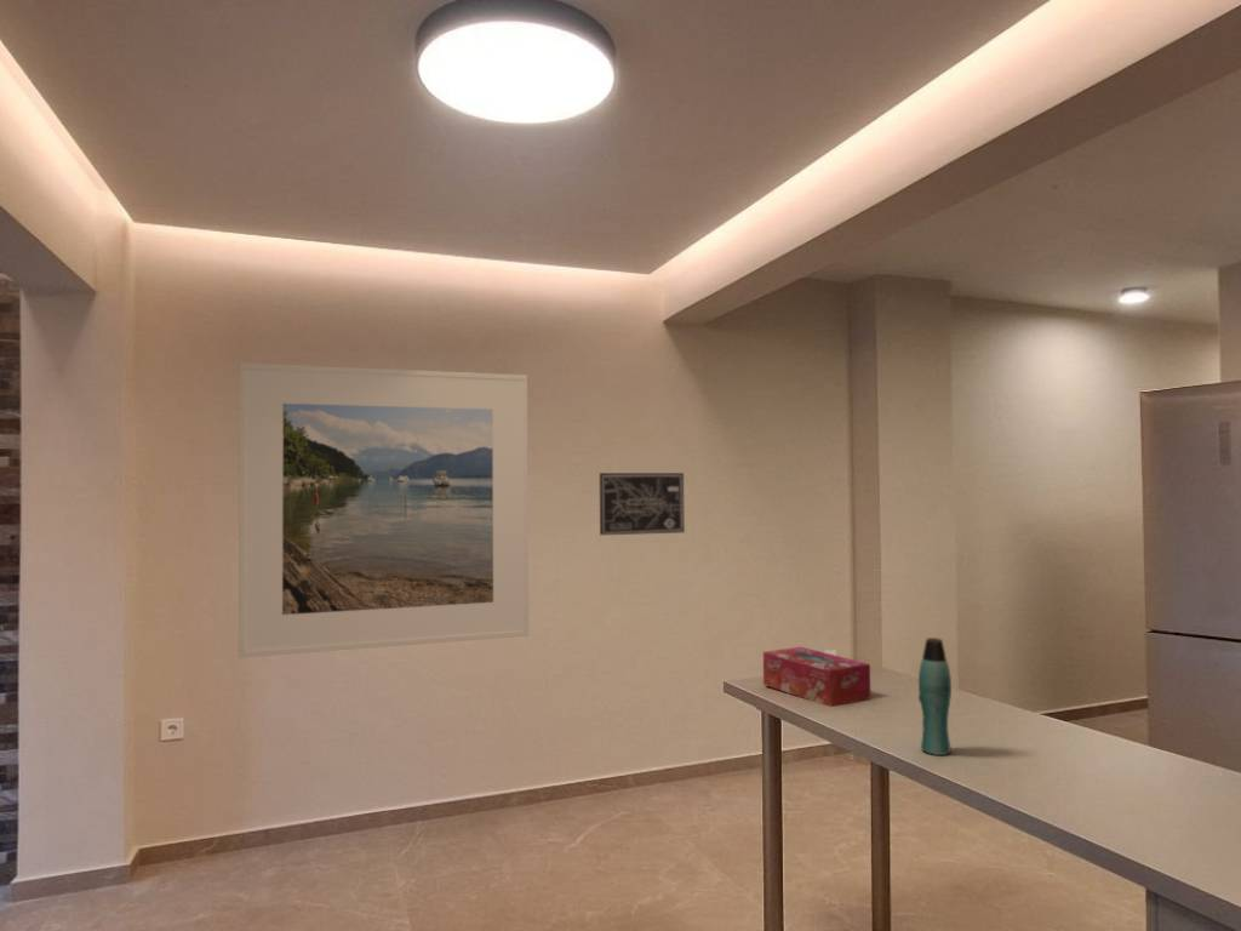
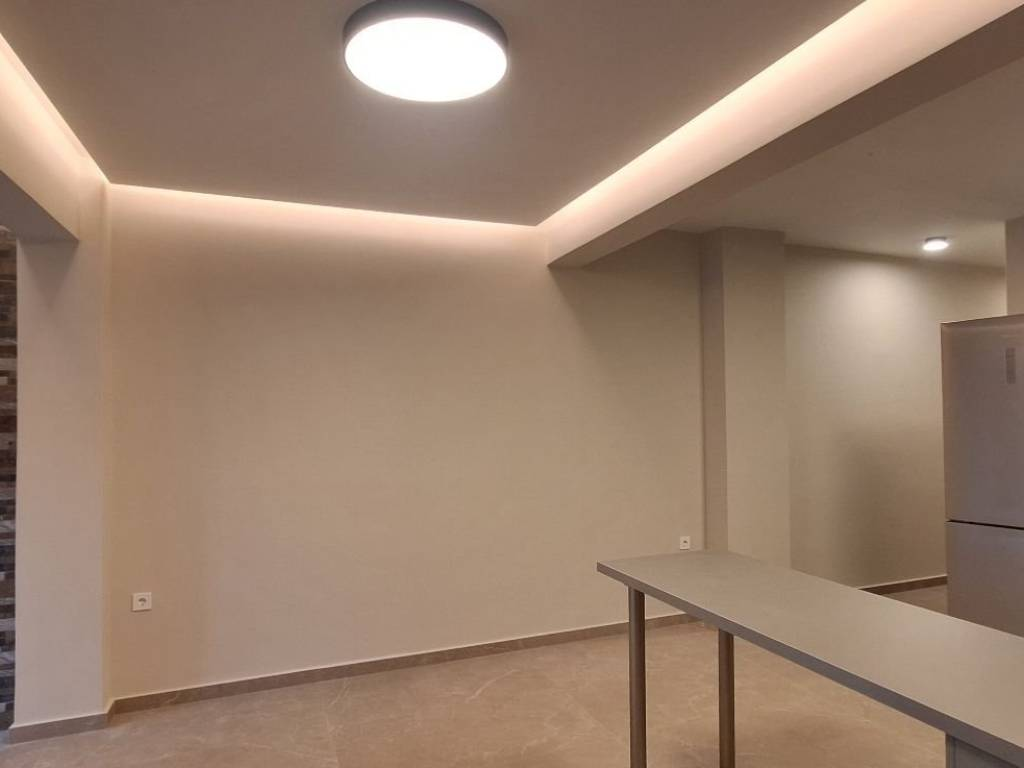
- tissue box (814, 674)
- bottle (934, 695)
- wall art (642, 503)
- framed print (391, 507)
